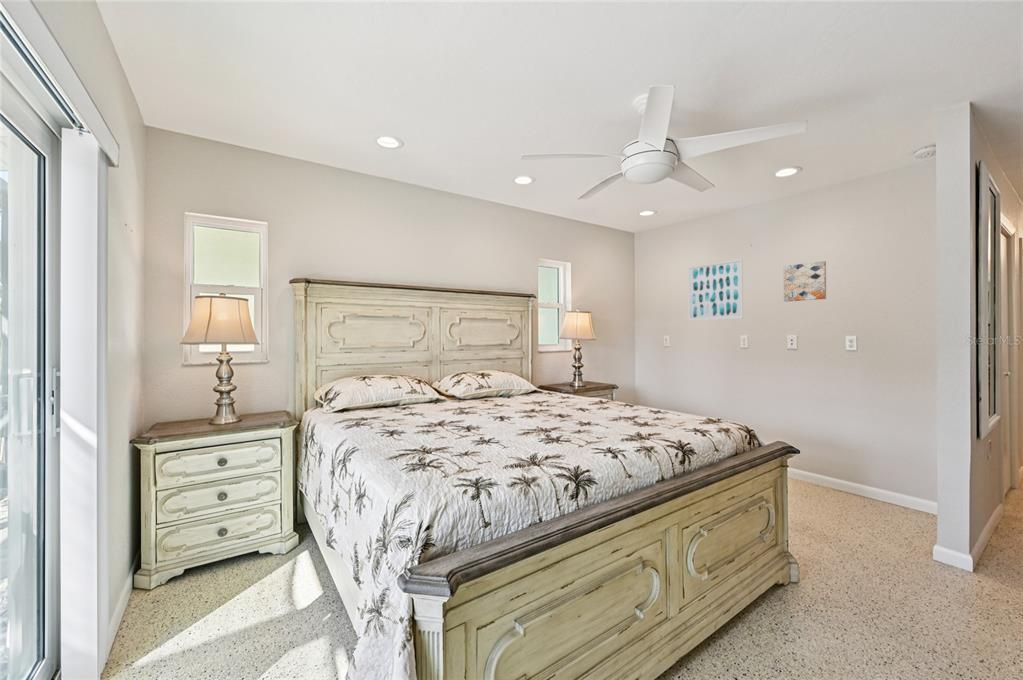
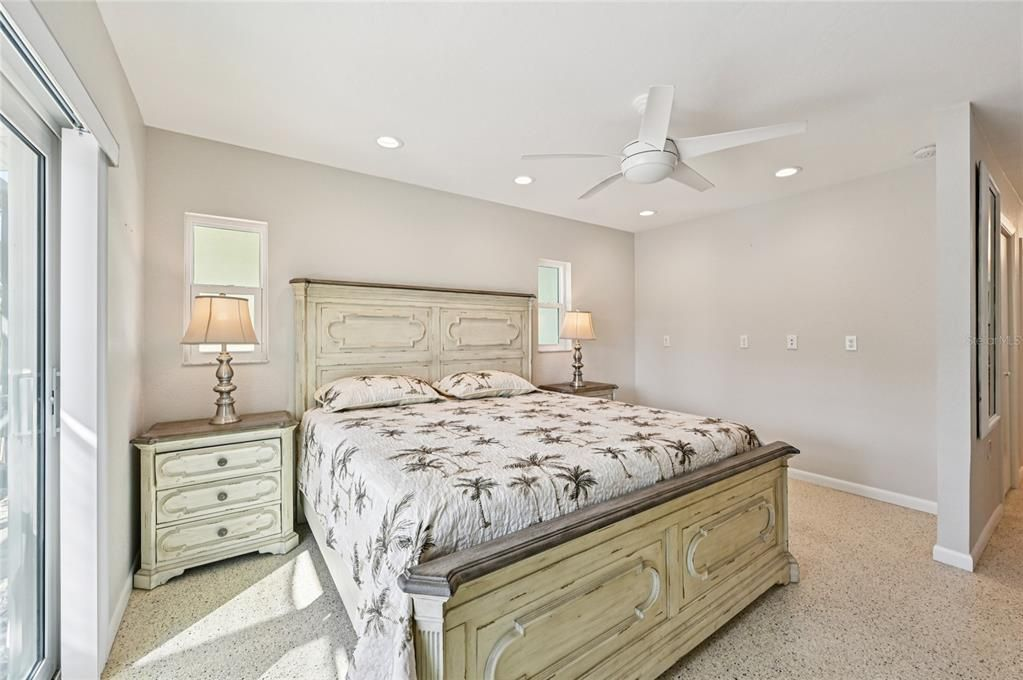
- wall art (804, 282)
- wall art (714, 291)
